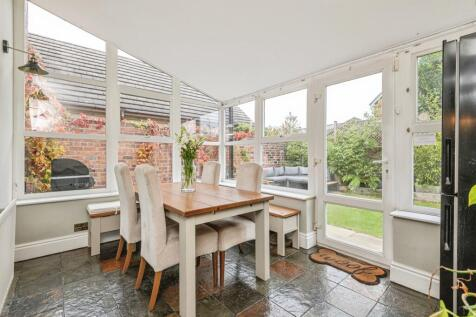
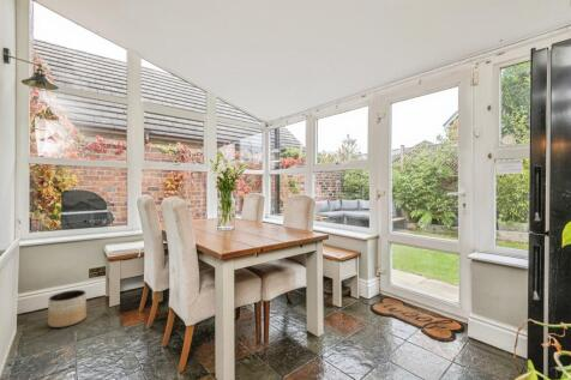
+ planter (67, 308)
